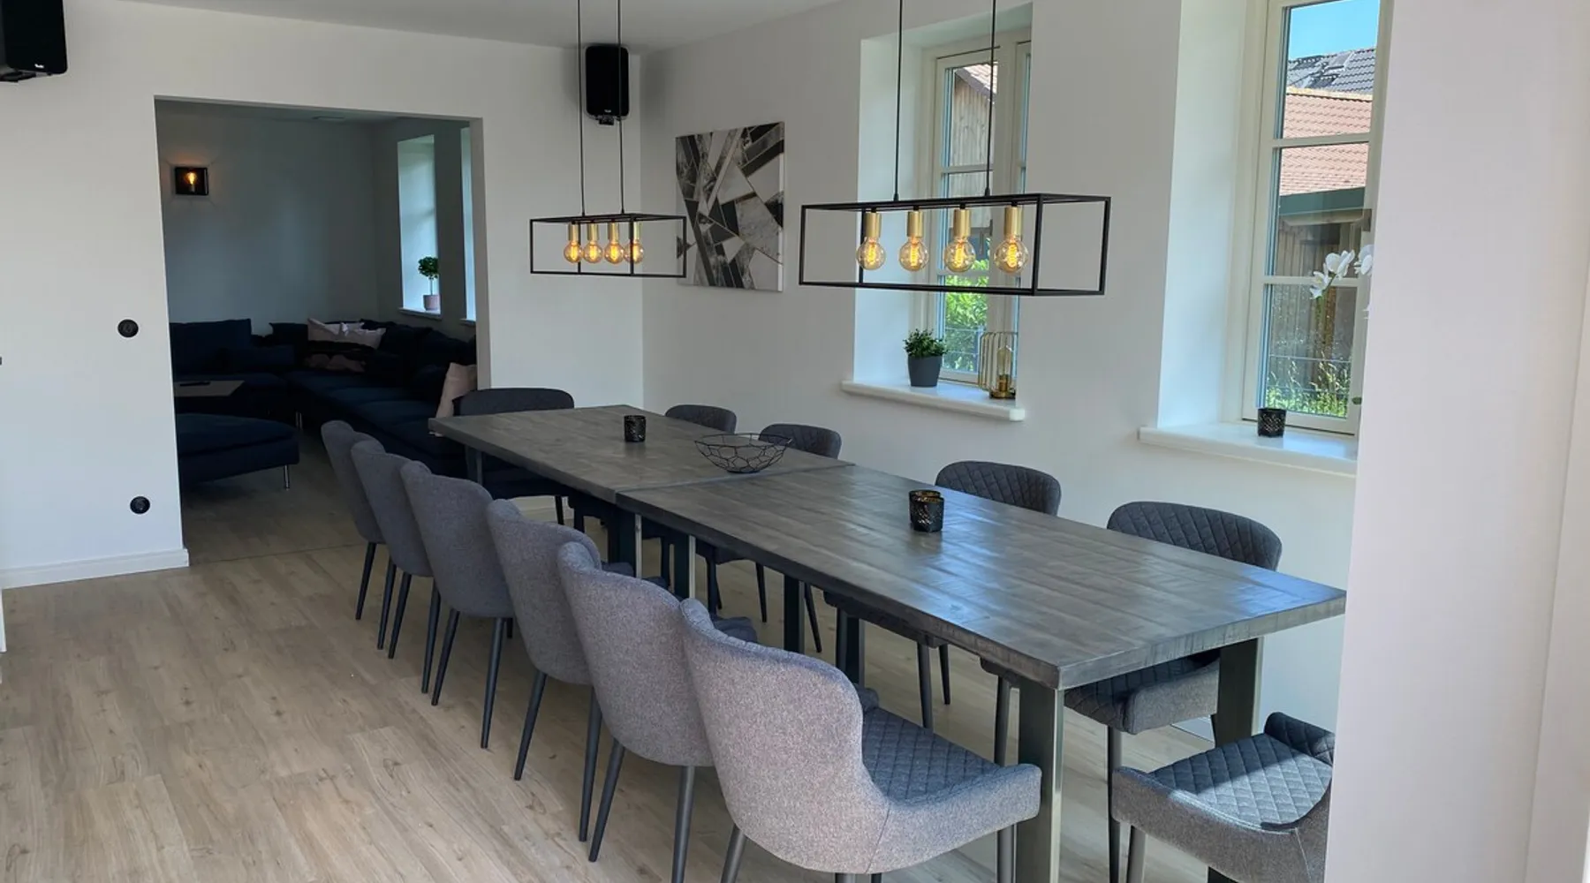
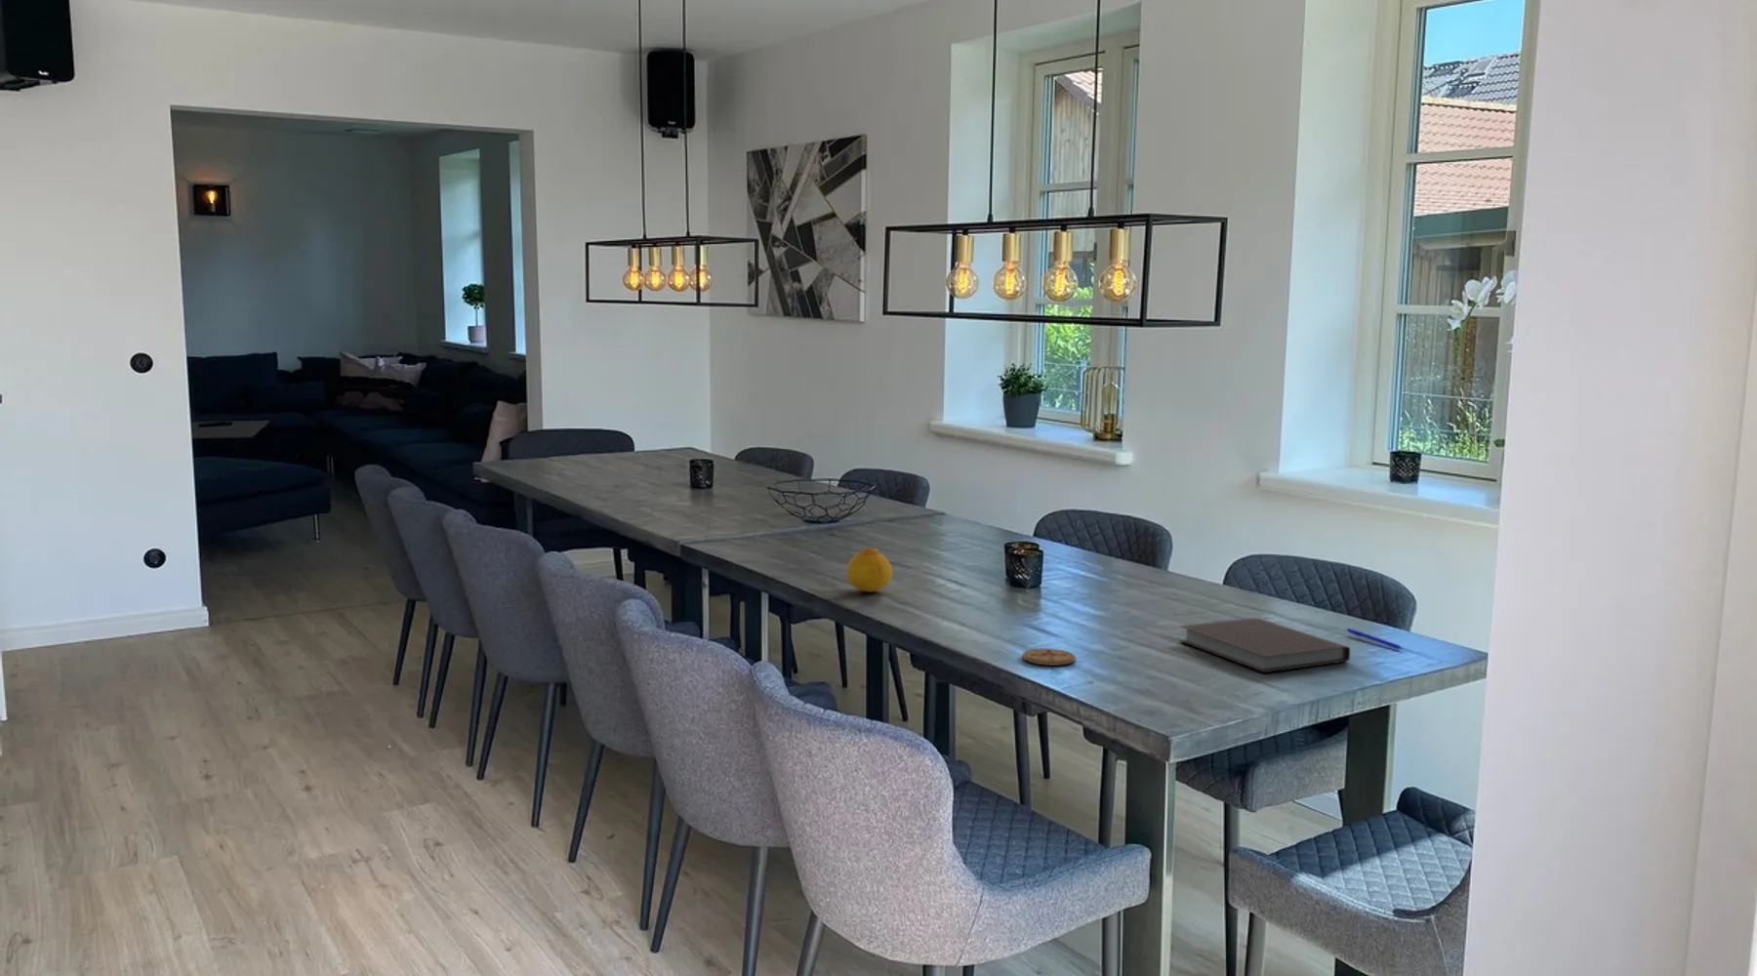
+ fruit (869, 569)
+ coaster (1048, 656)
+ pen (1375, 638)
+ notebook (1262, 643)
